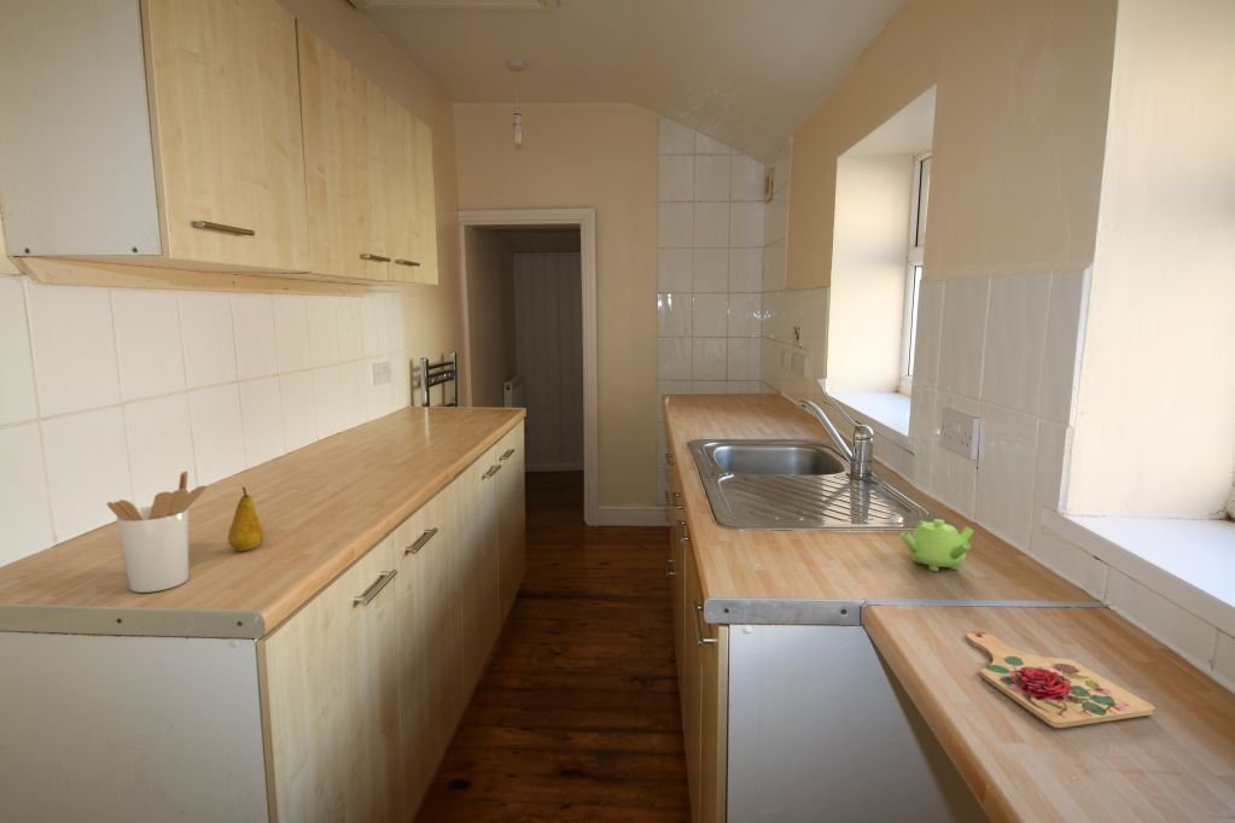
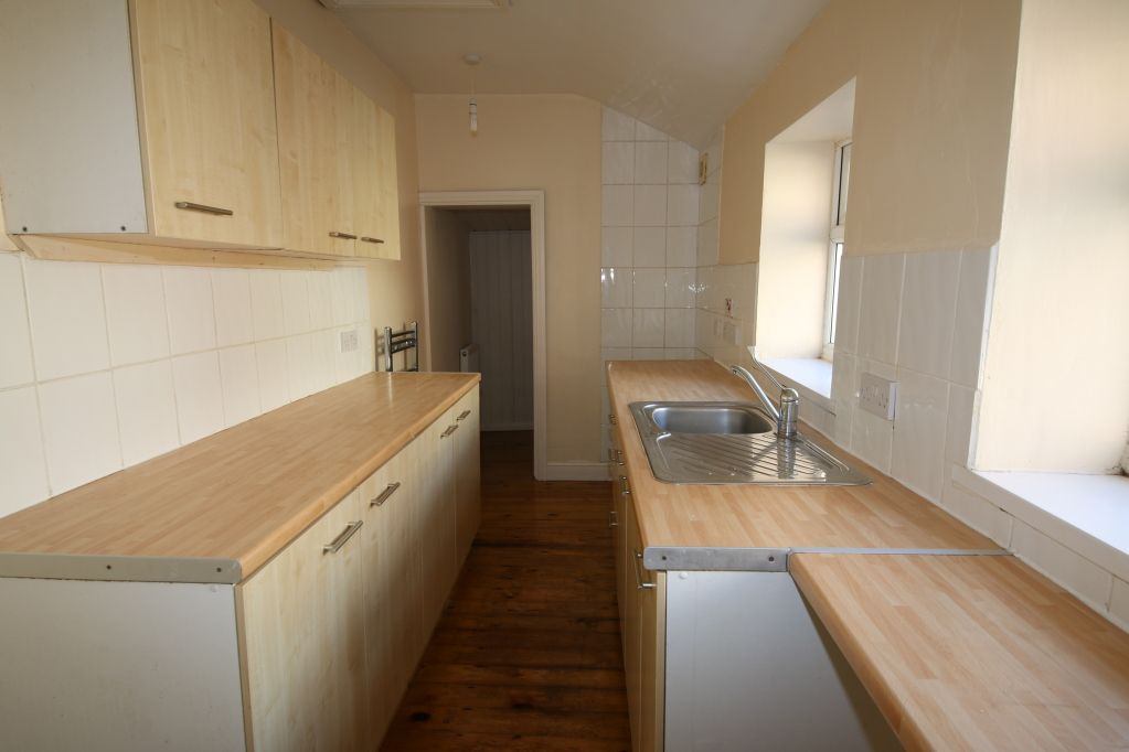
- teapot (939, 543)
- cutting board (1032, 664)
- fruit (244, 518)
- utensil holder (164, 532)
